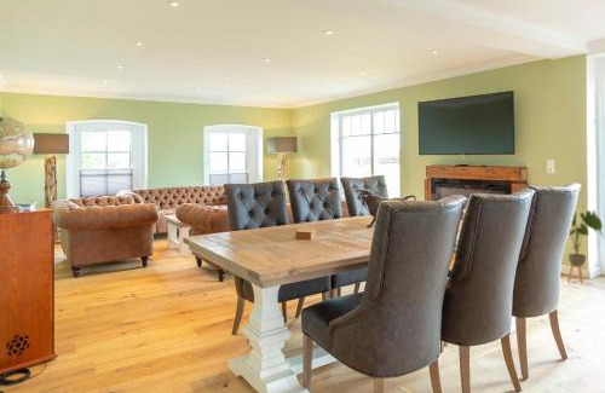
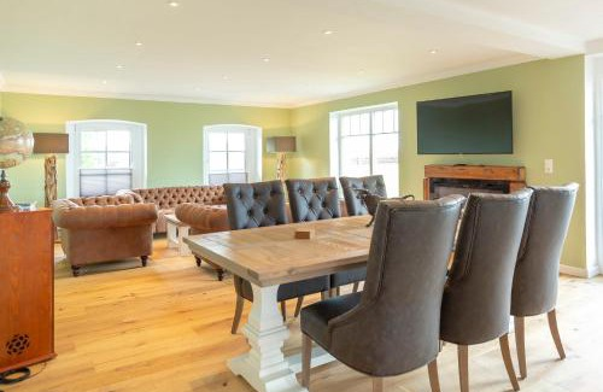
- house plant (580, 243)
